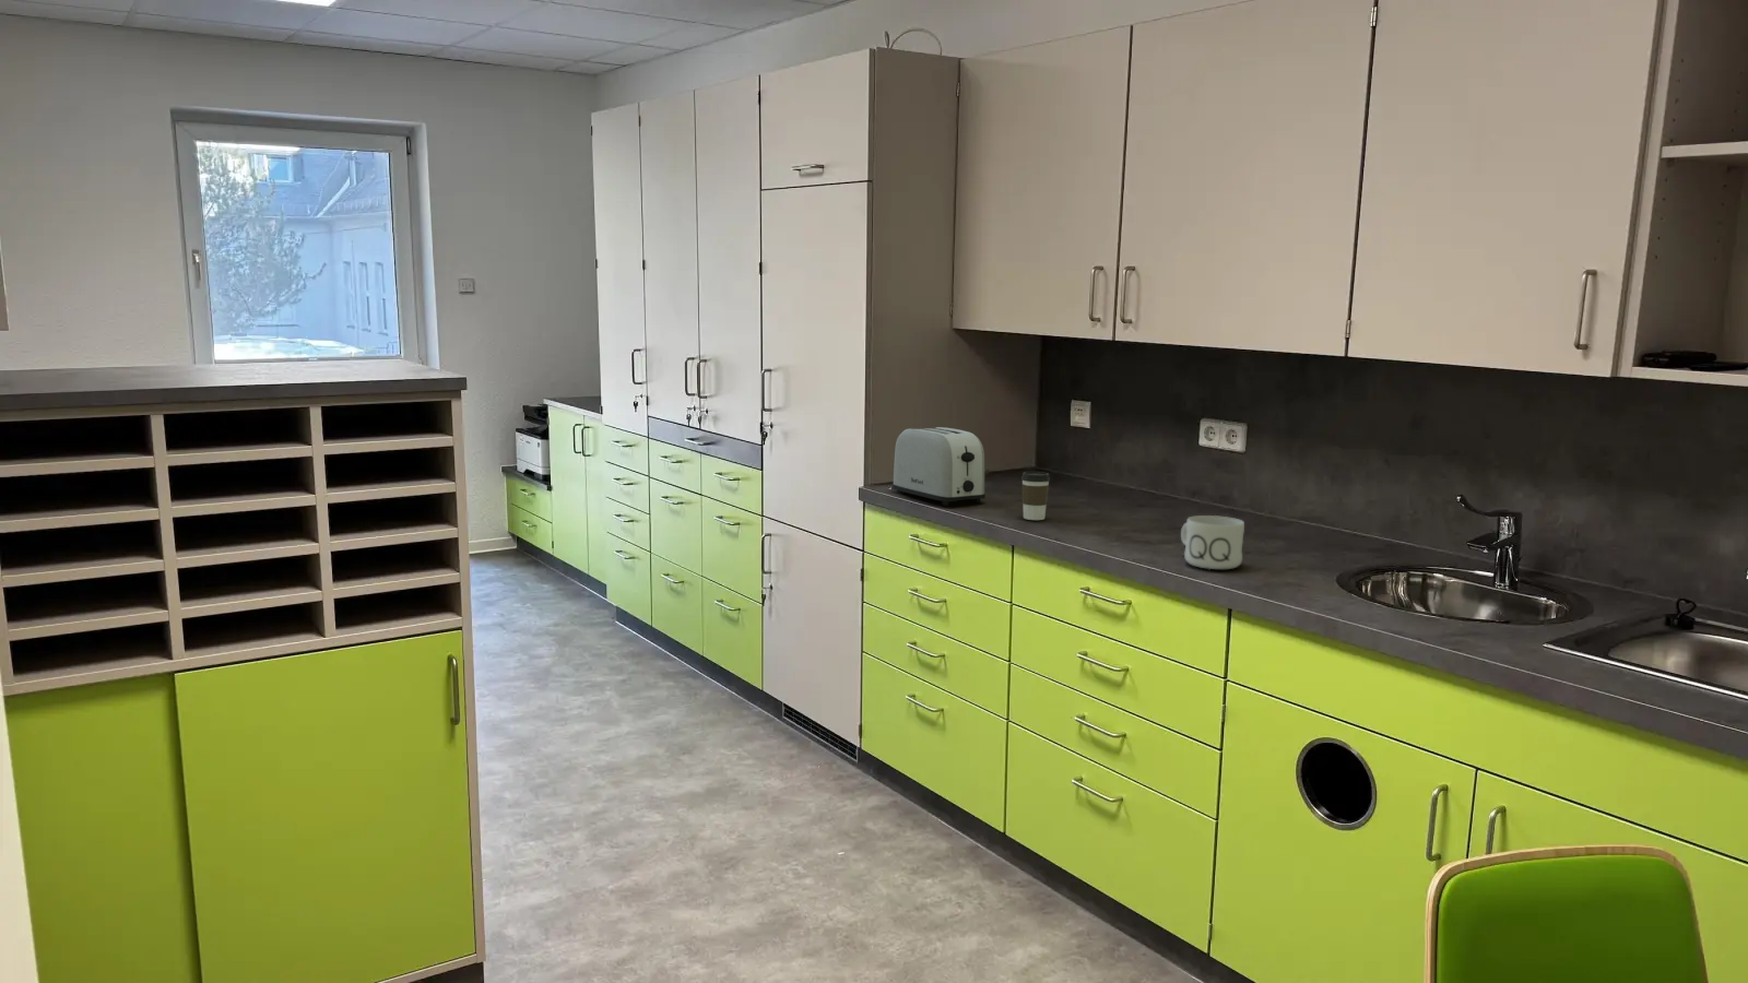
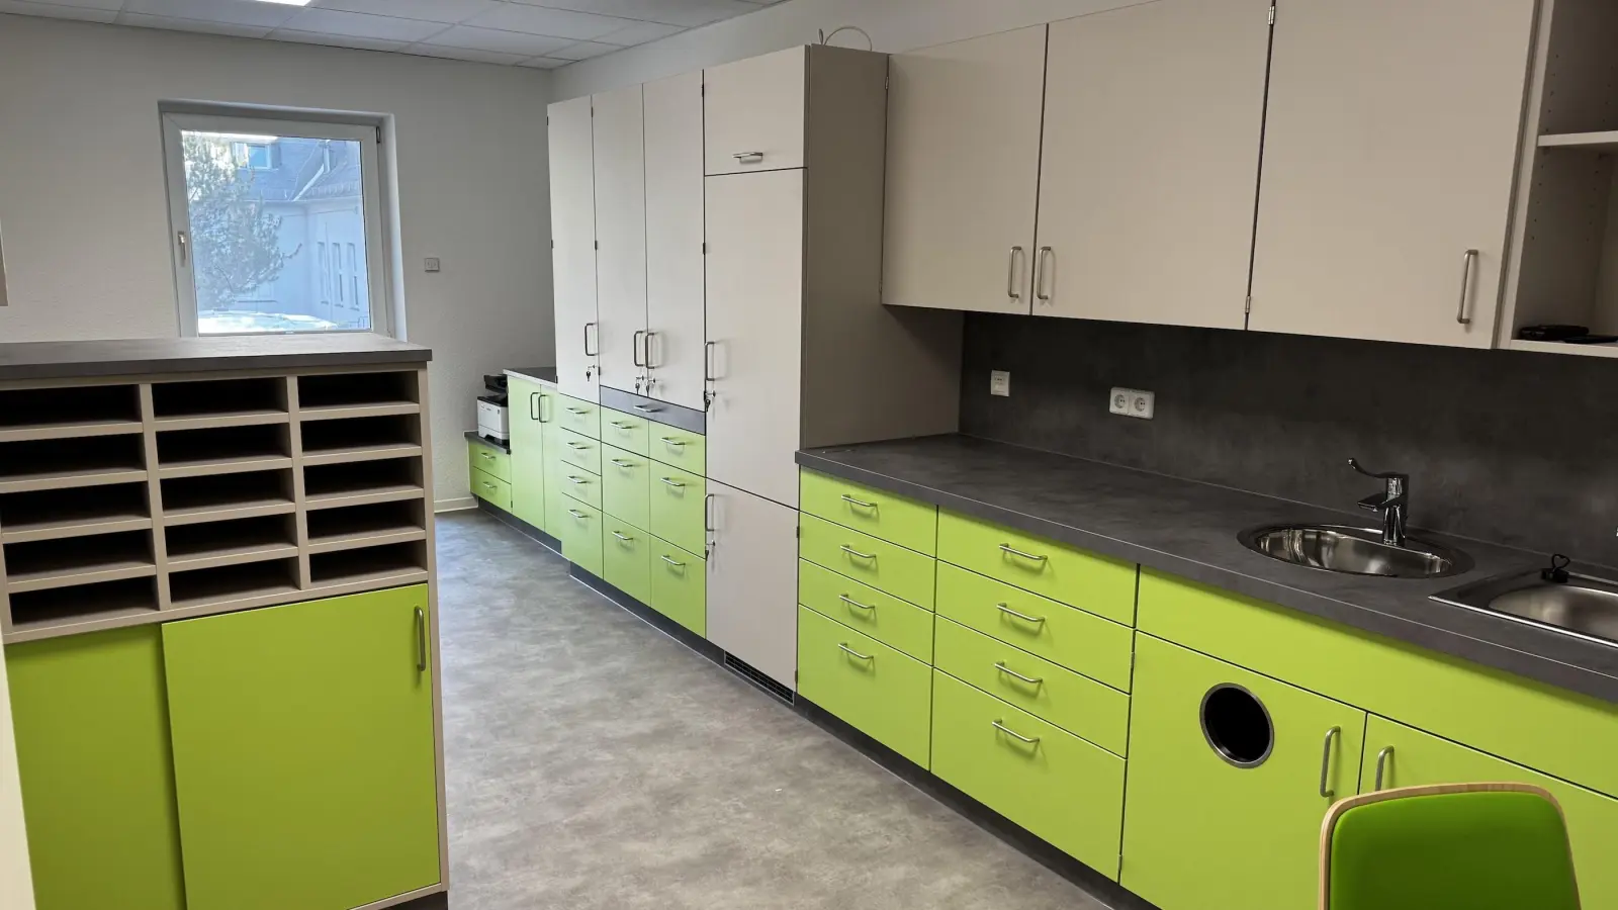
- toaster (940, 463)
- mug (1207, 540)
- coffee cup (1035, 496)
